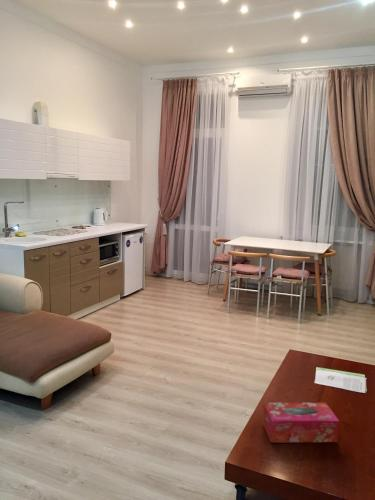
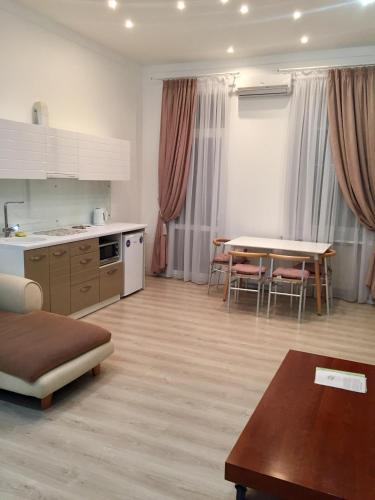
- tissue box (299, 421)
